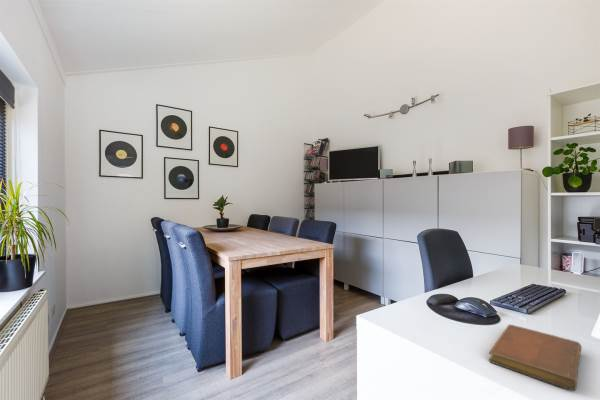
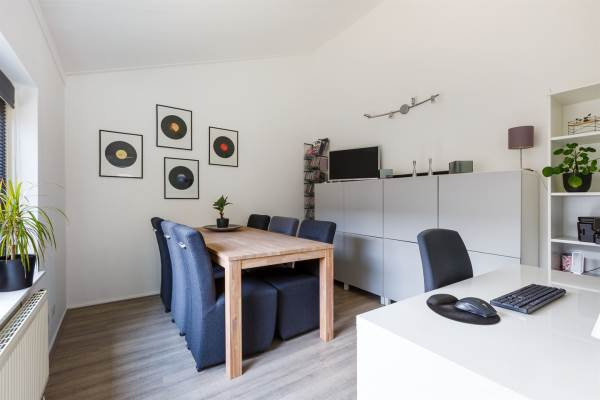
- notebook (536, 351)
